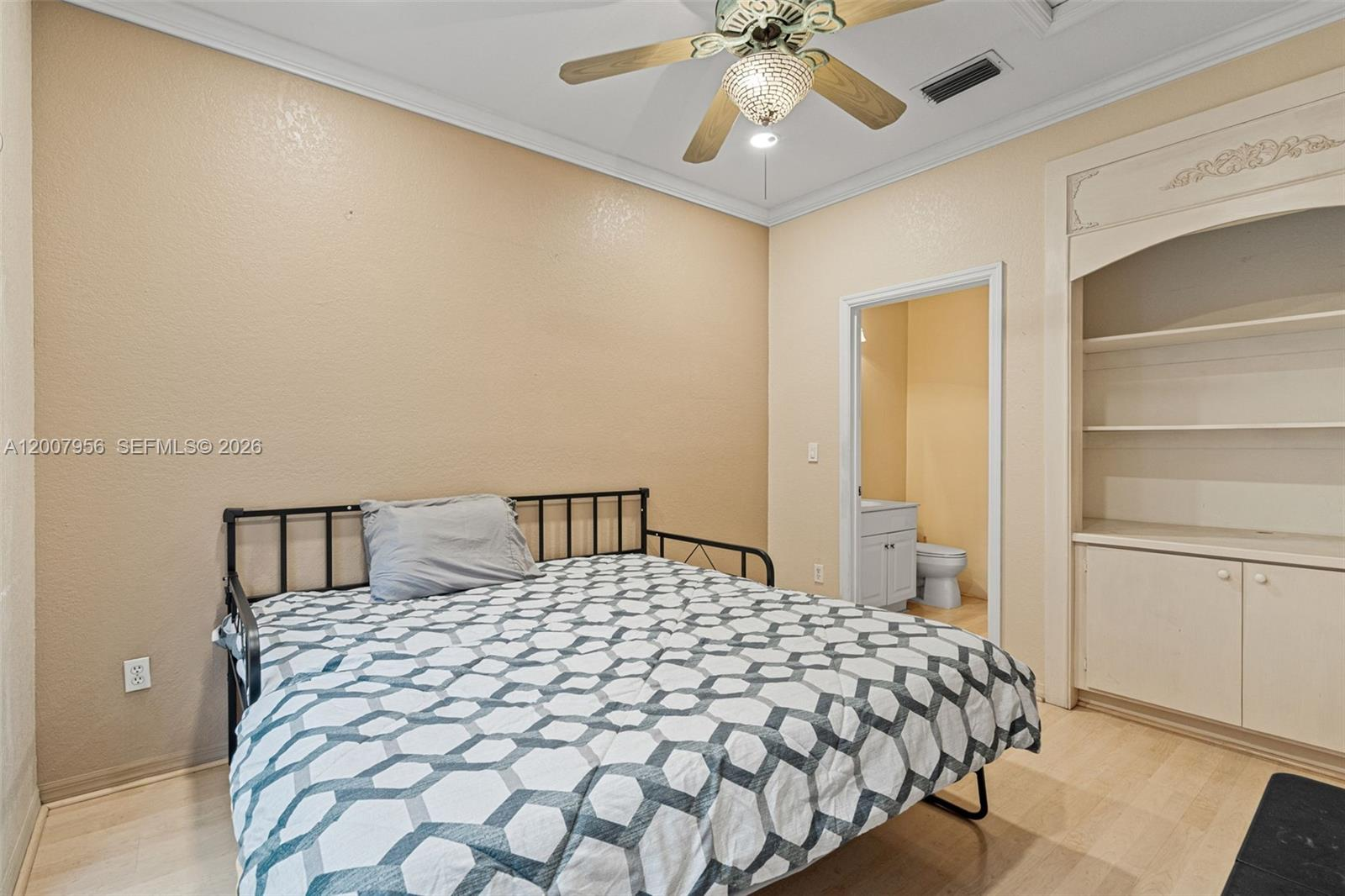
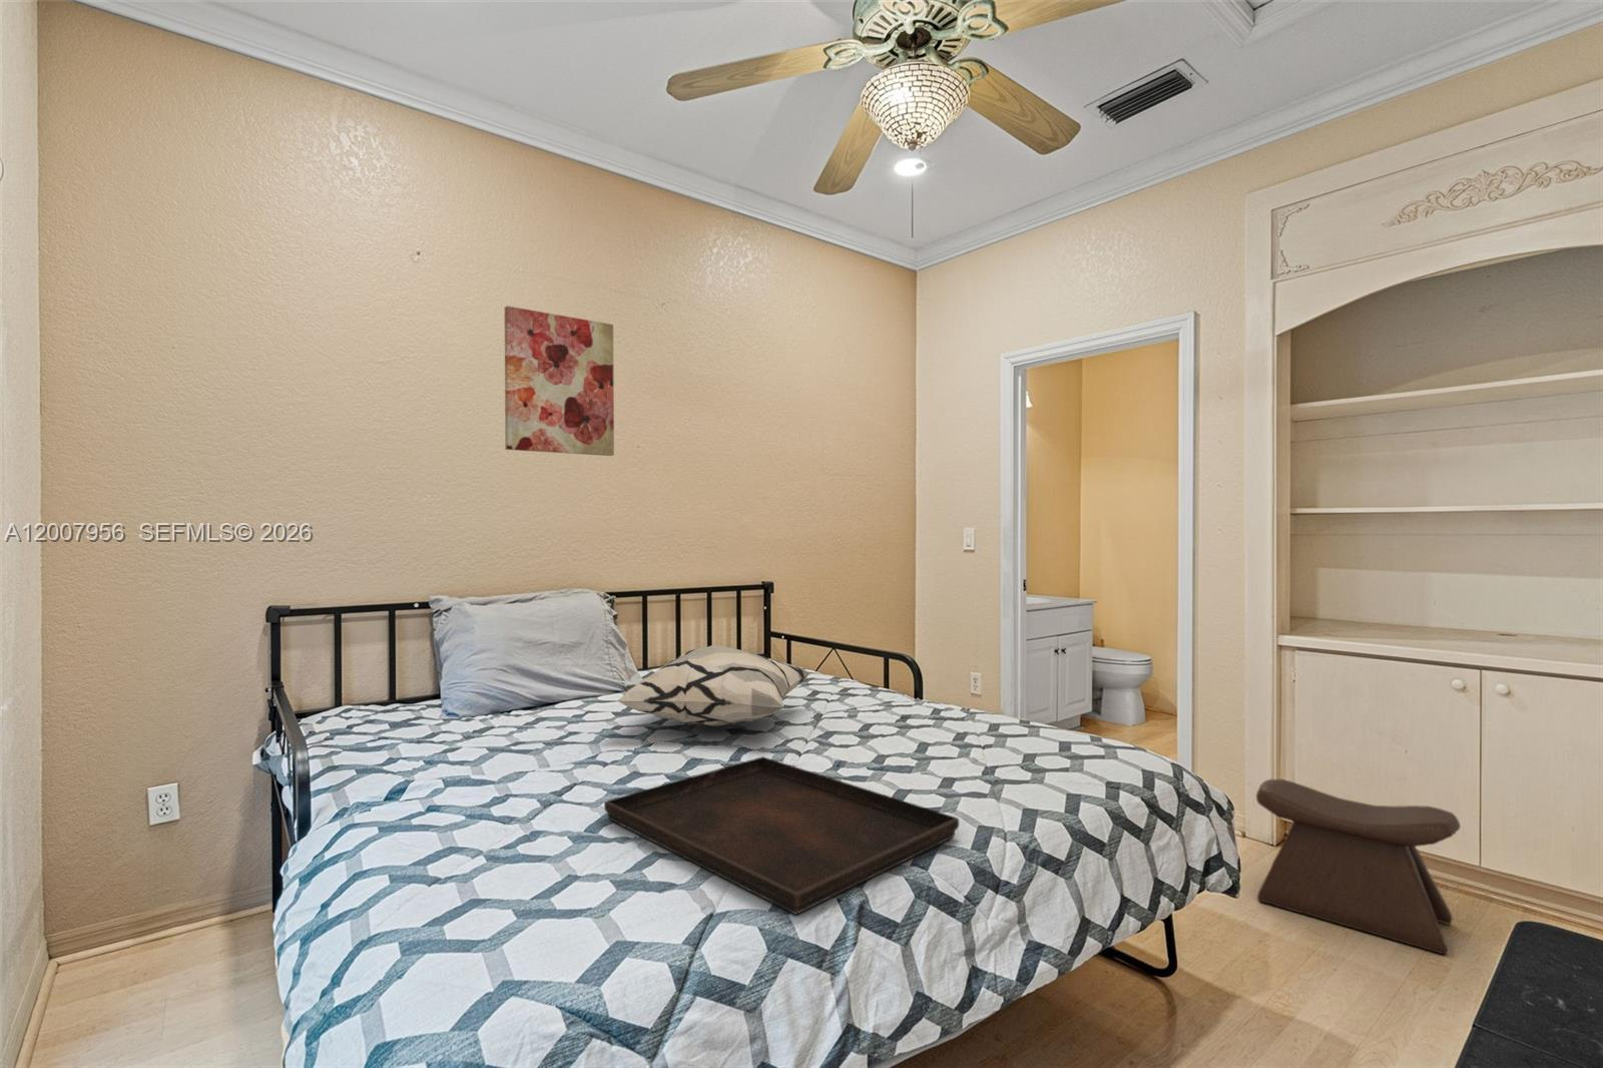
+ wall art (561, 384)
+ decorative pillow (721, 685)
+ stool (1350, 855)
+ serving tray (776, 819)
